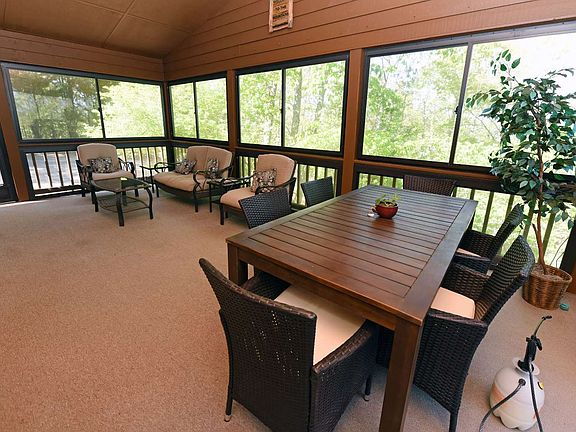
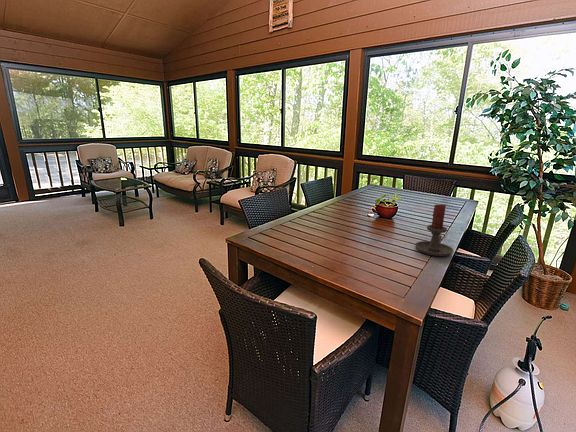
+ candle holder (437, 226)
